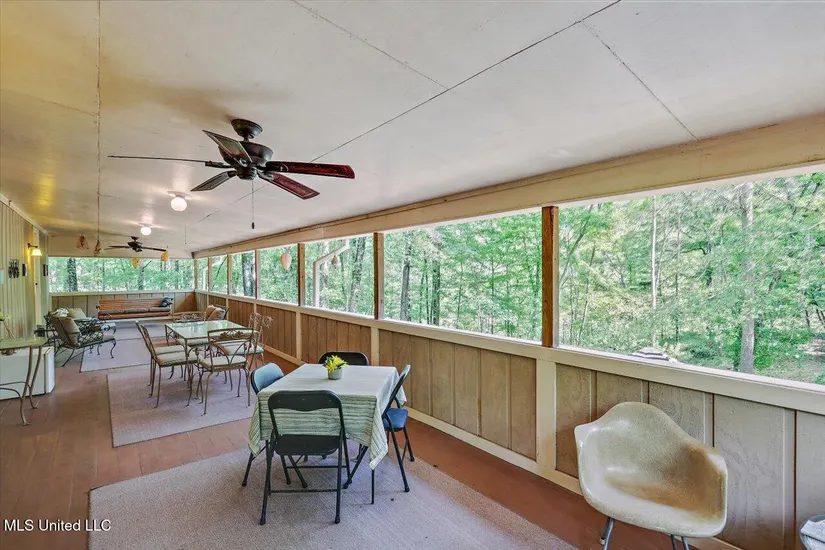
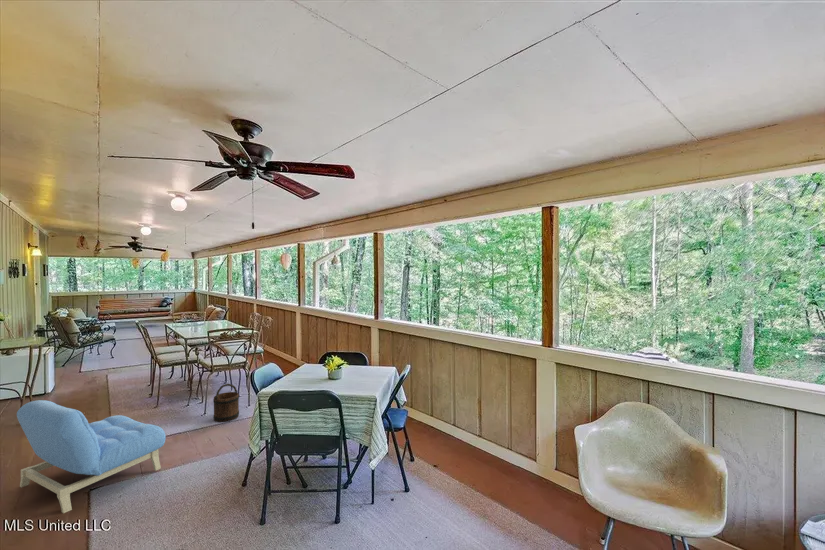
+ bucket (226, 400)
+ armchair (95, 435)
